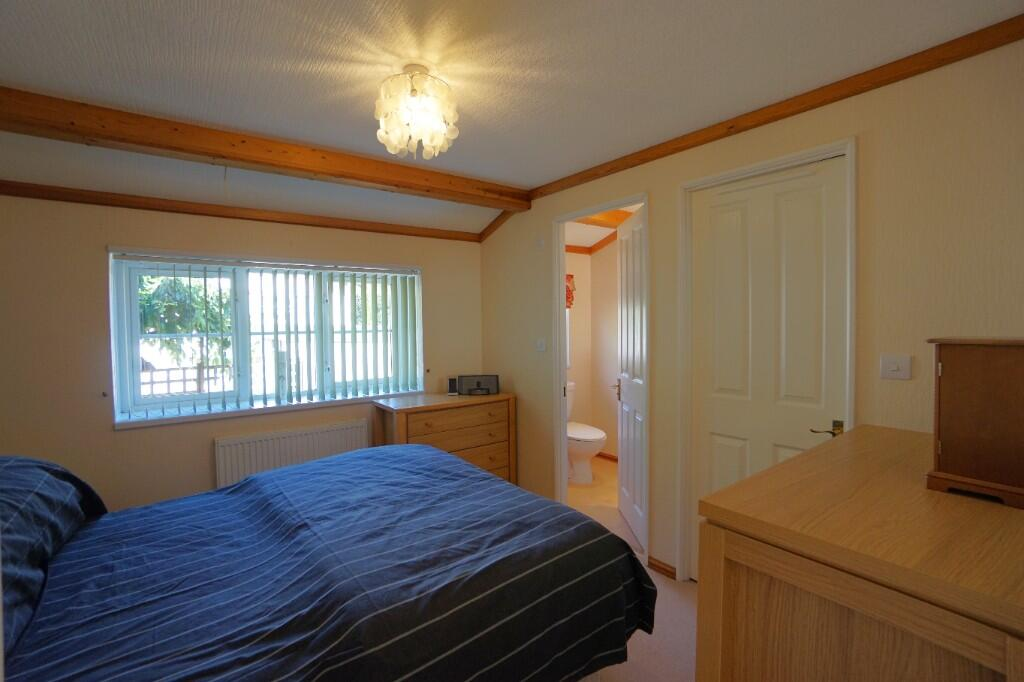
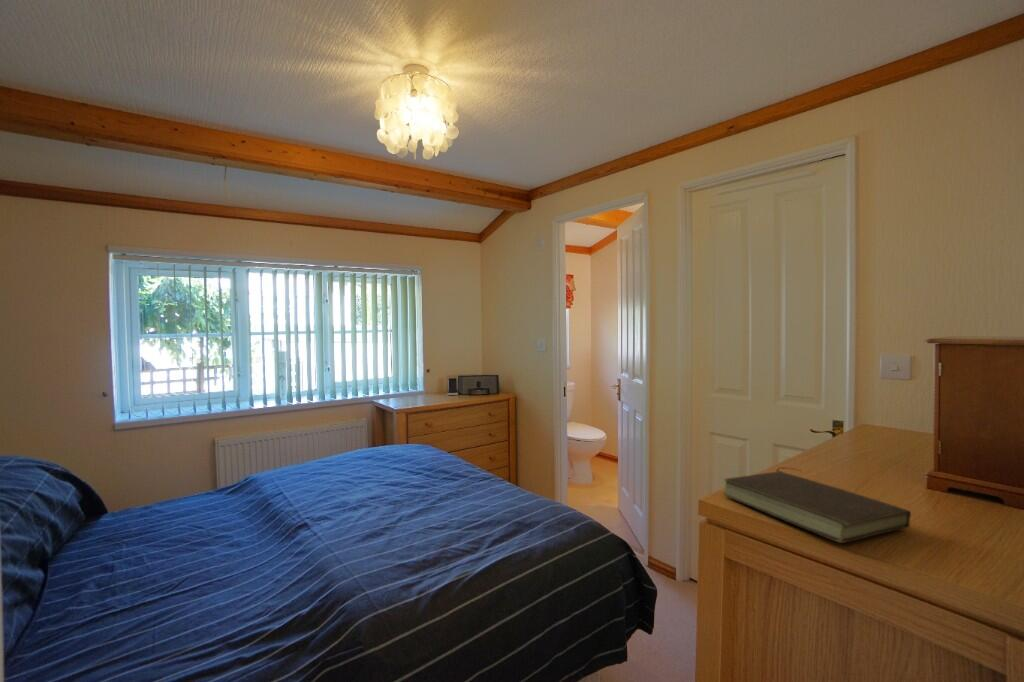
+ book (815, 498)
